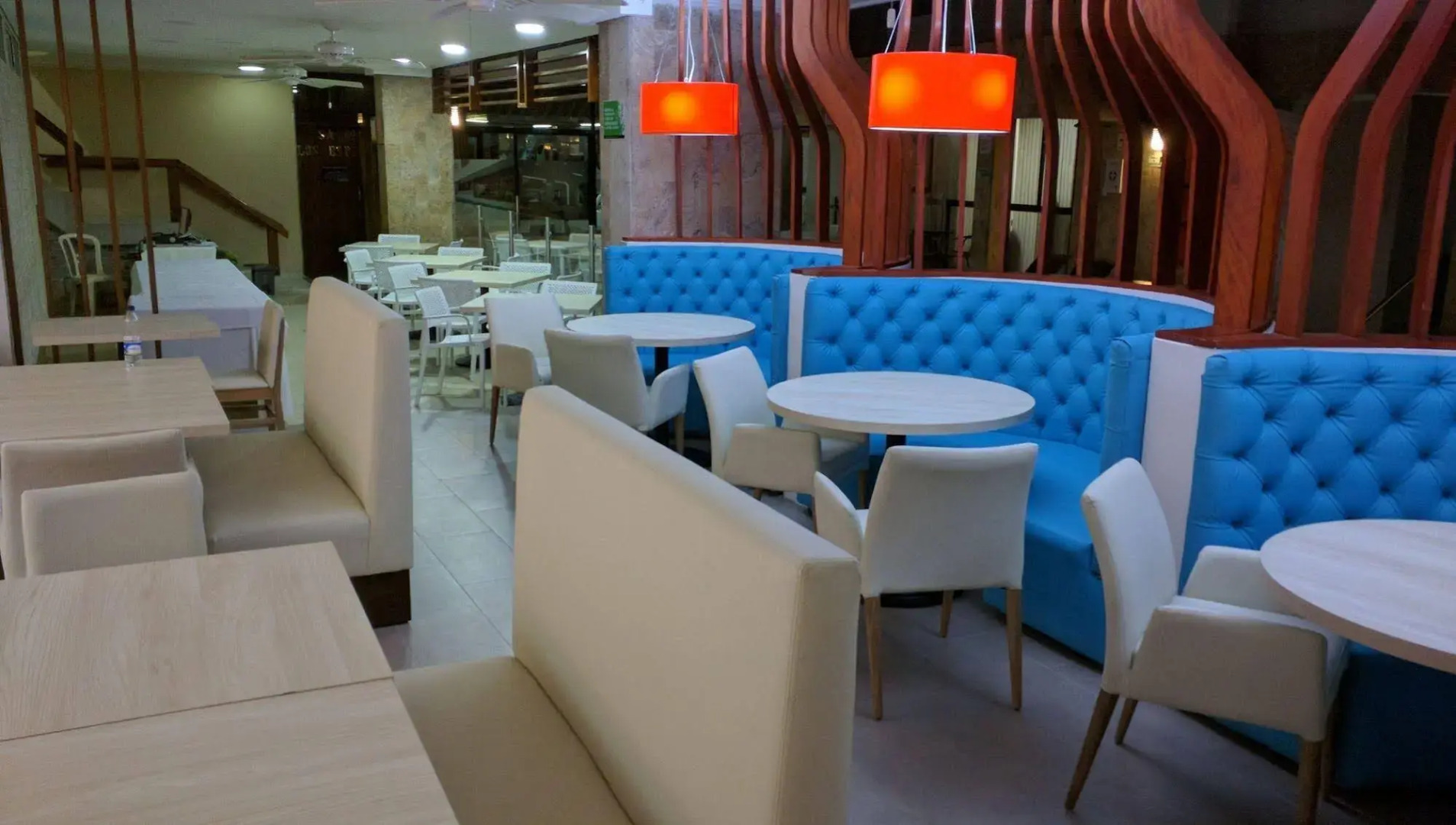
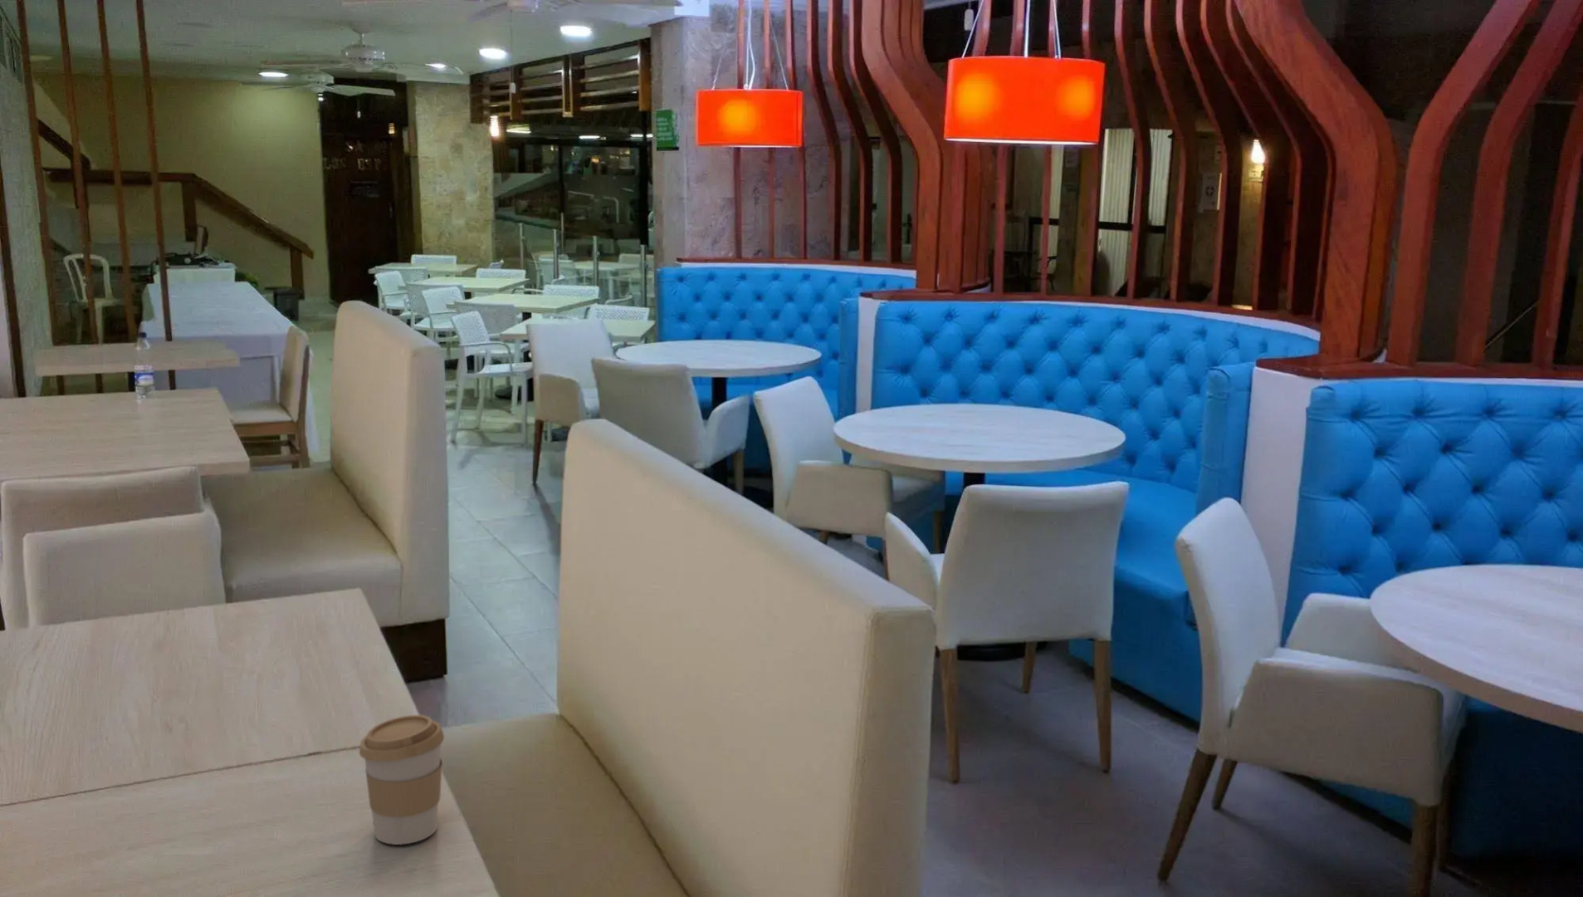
+ coffee cup (403, 776)
